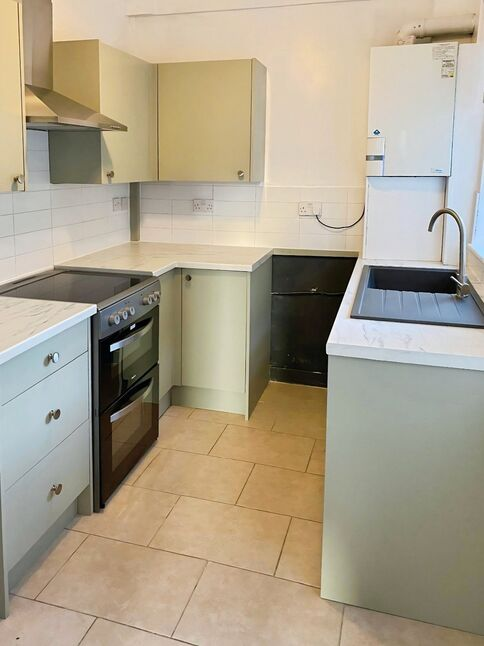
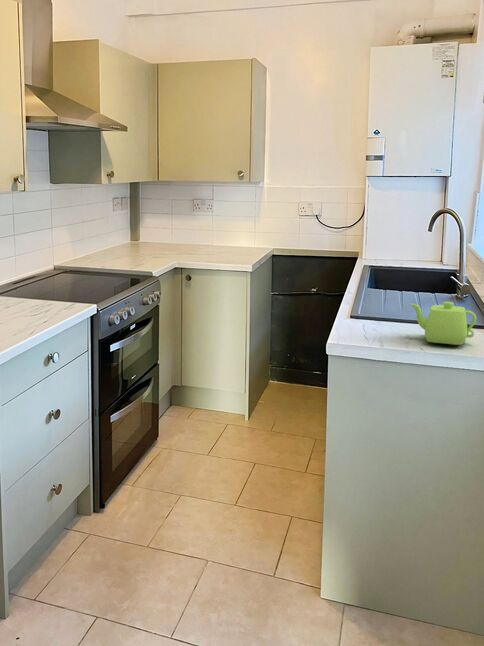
+ teapot (441, 321)
